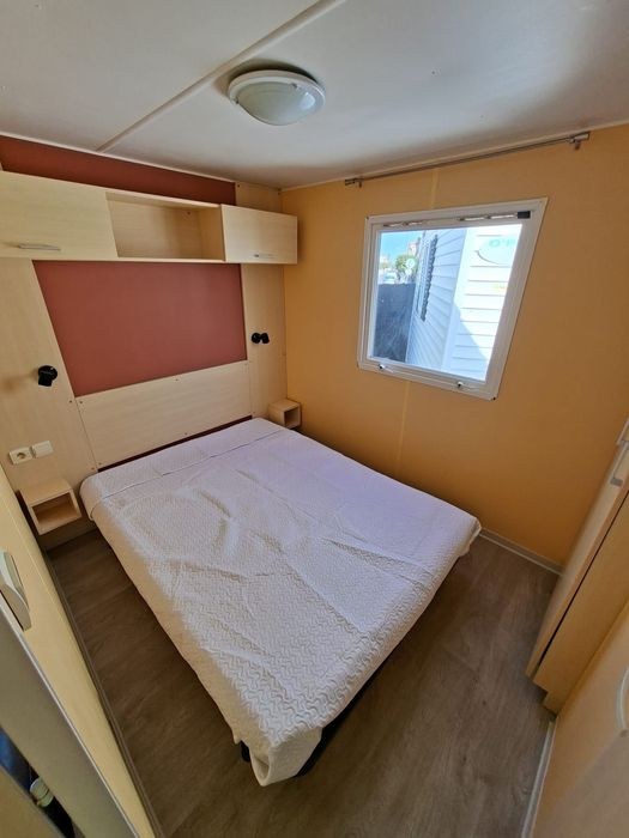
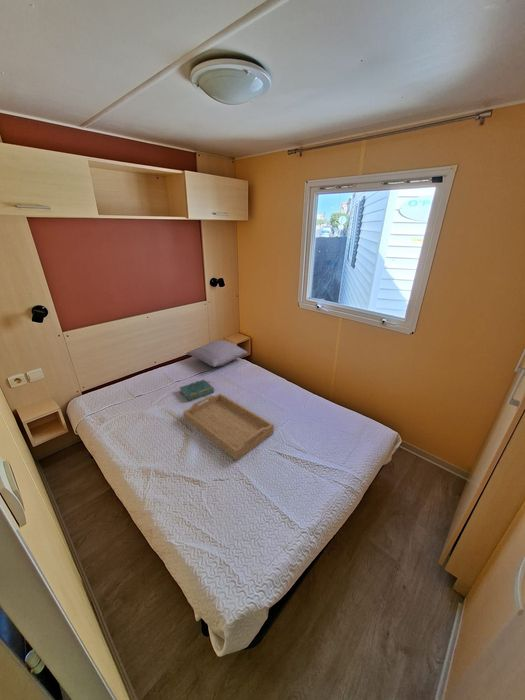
+ book (197, 389)
+ pillow (217, 353)
+ serving tray (227, 420)
